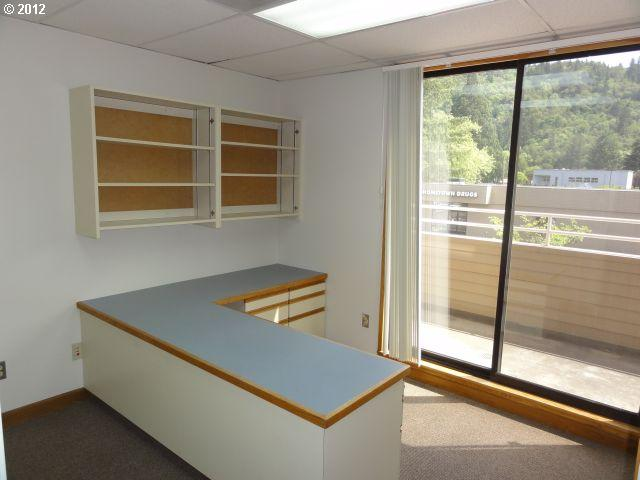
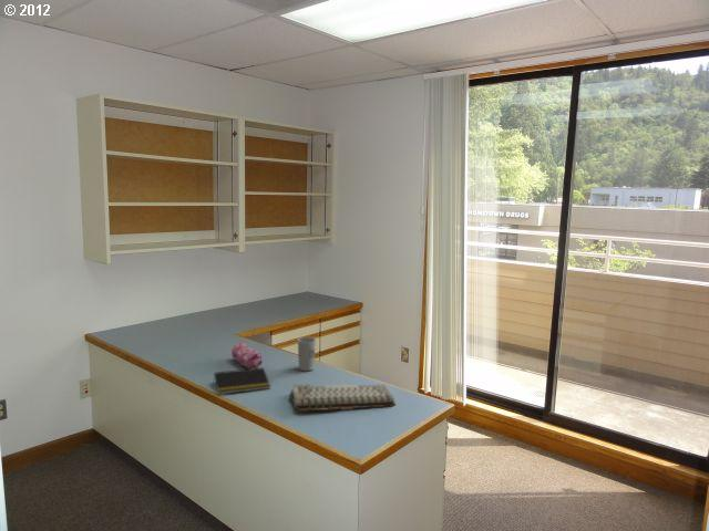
+ pencil case (246, 355)
+ cup (306, 354)
+ notepad (242, 379)
+ keyboard (341, 395)
